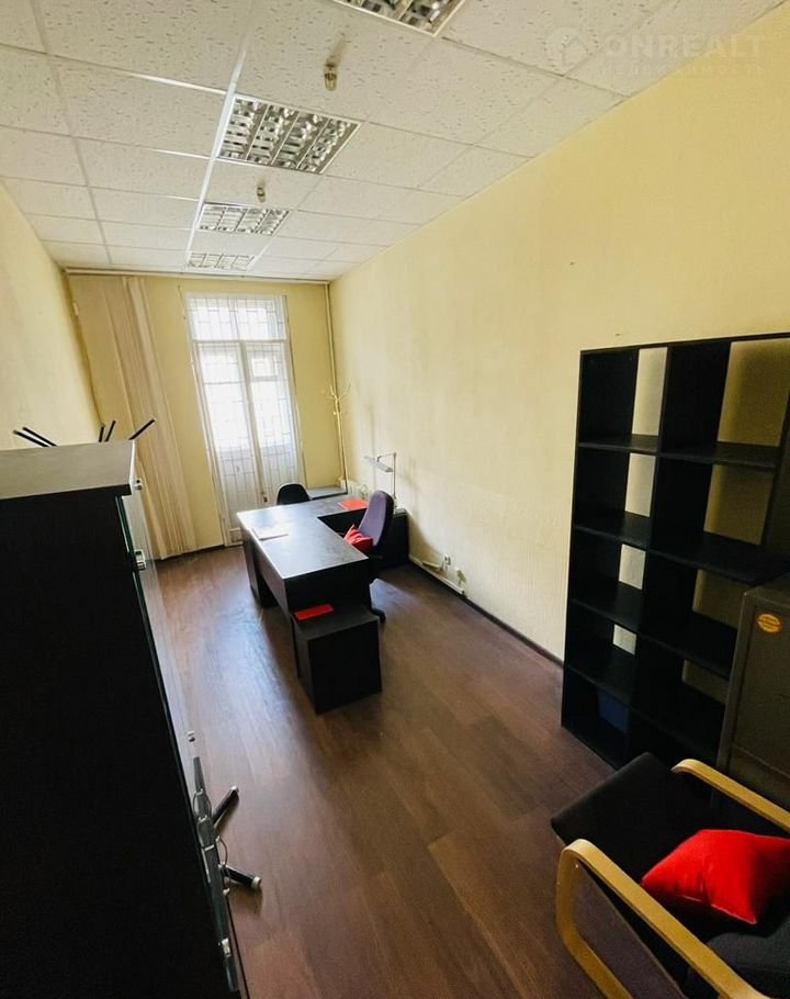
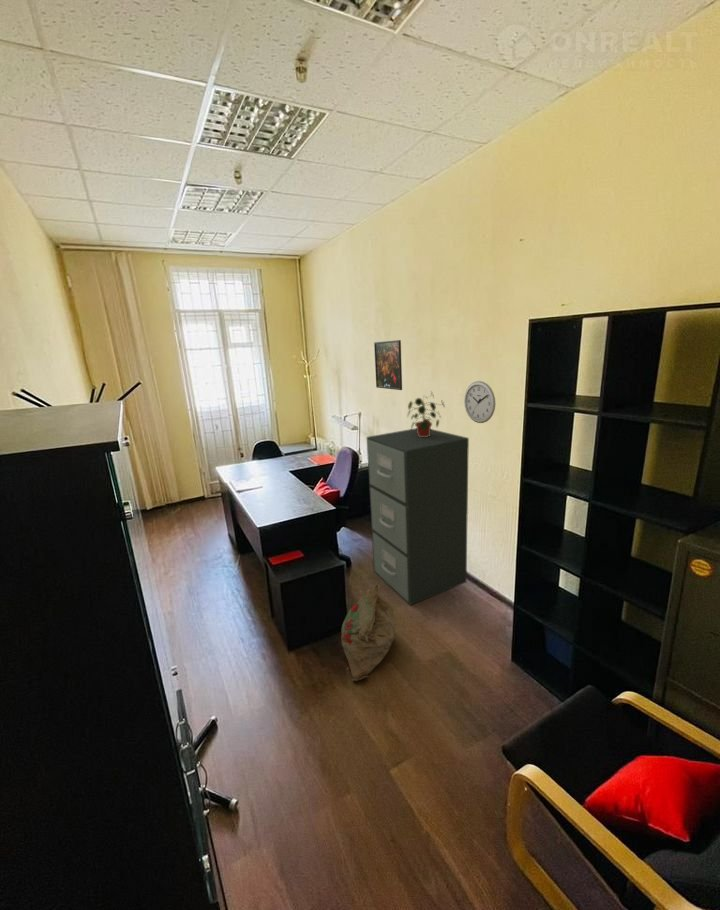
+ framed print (387, 365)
+ potted plant (427, 413)
+ bag (368, 627)
+ wall clock (478, 402)
+ filing cabinet (414, 511)
